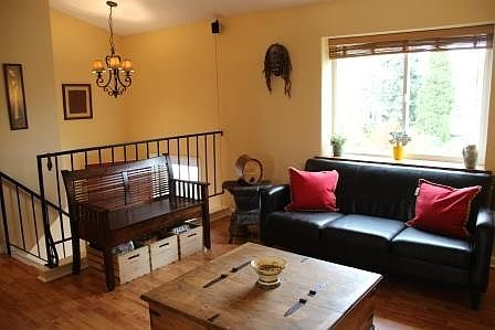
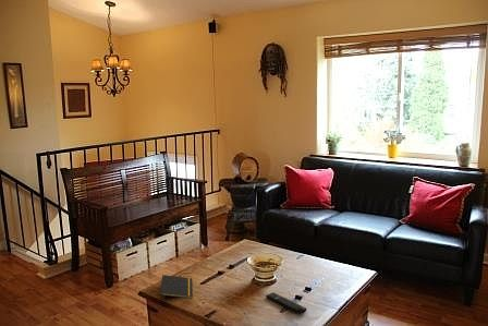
+ notepad (176, 286)
+ remote control (285, 303)
